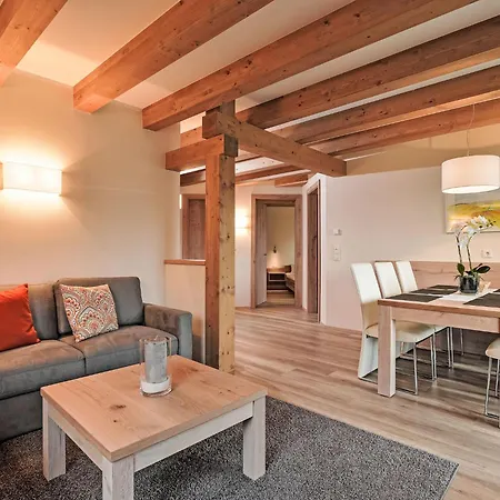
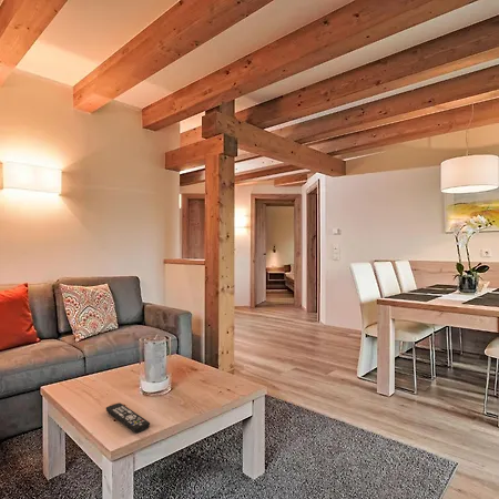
+ remote control (126, 417)
